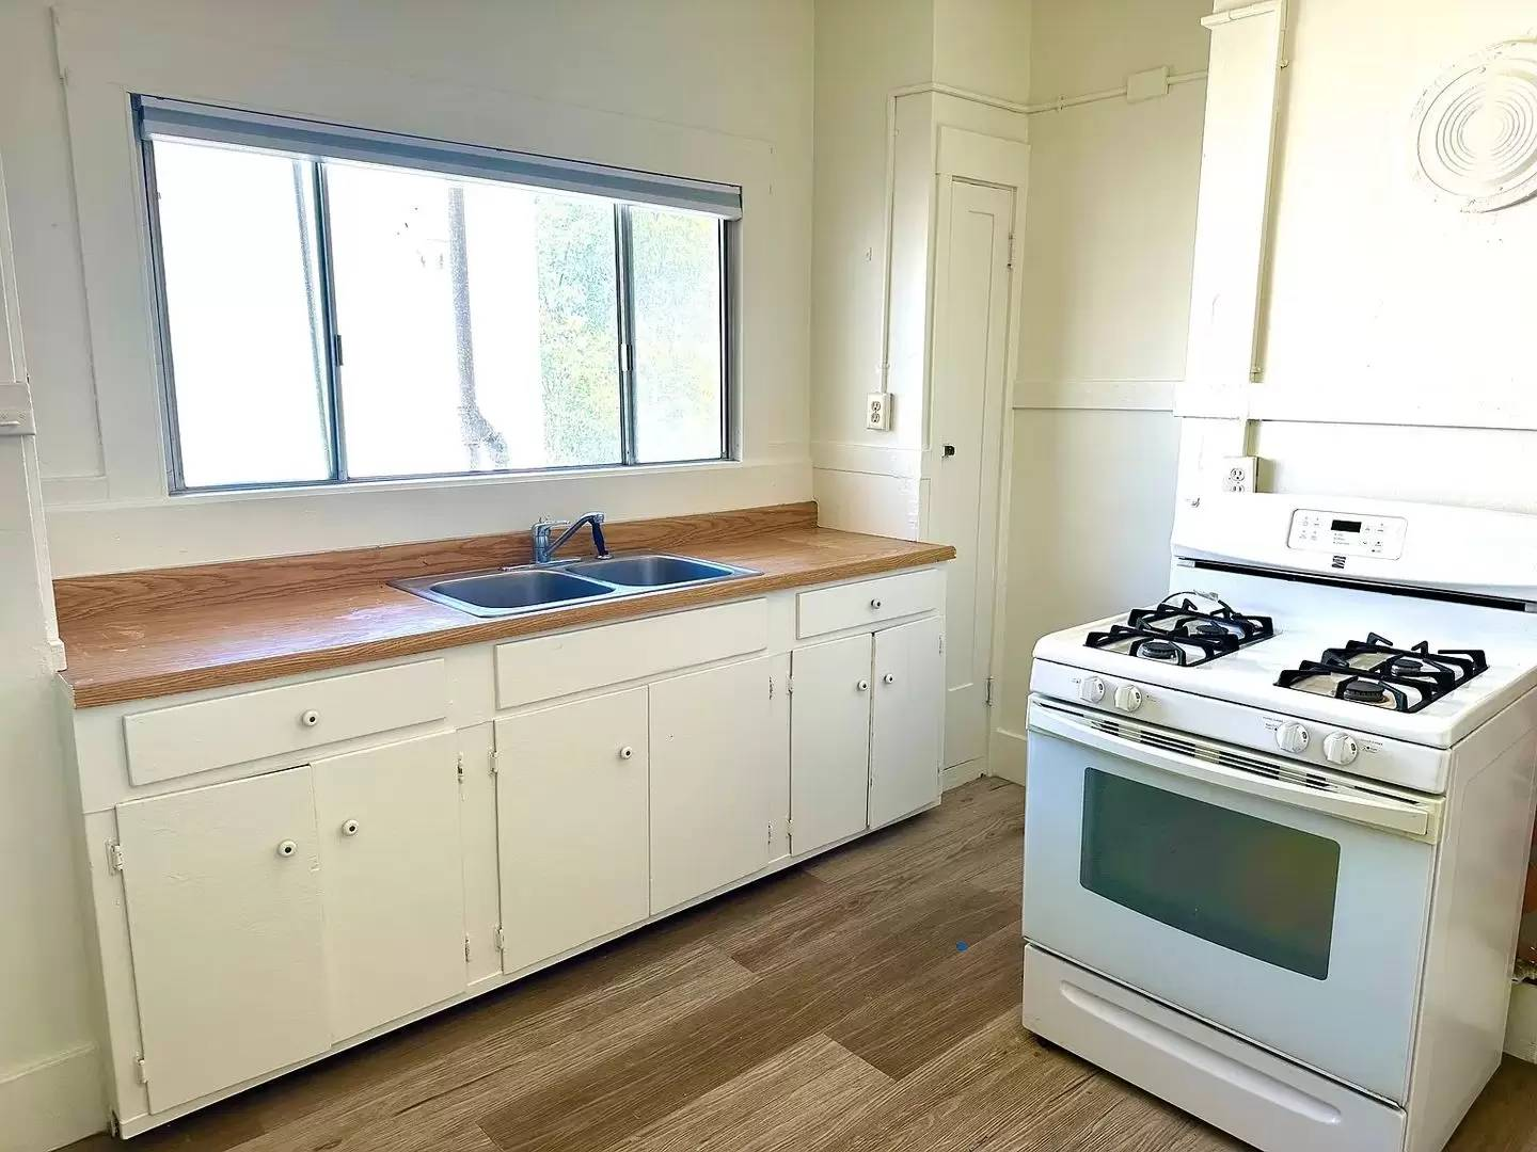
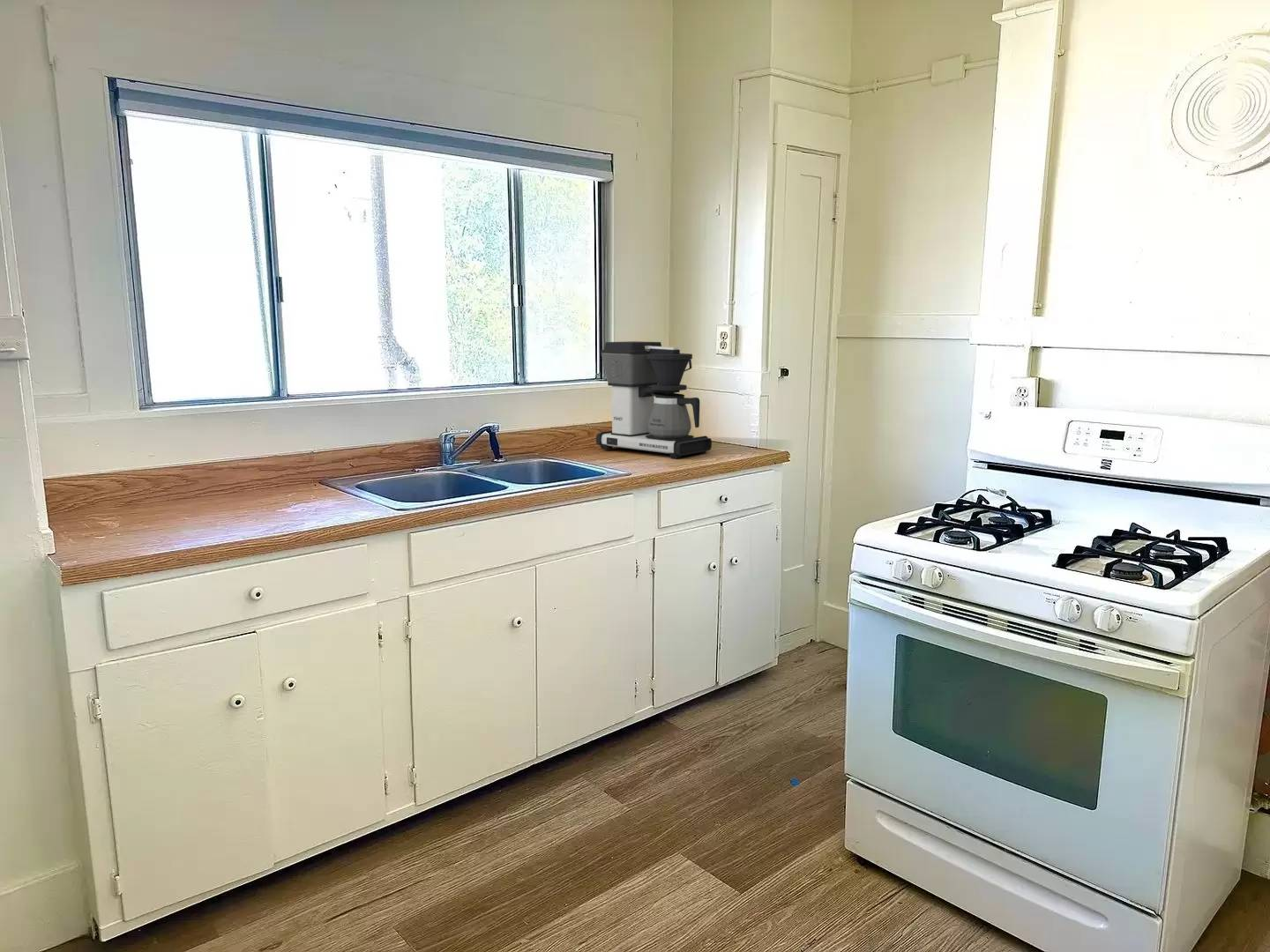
+ coffee maker (654, 398)
